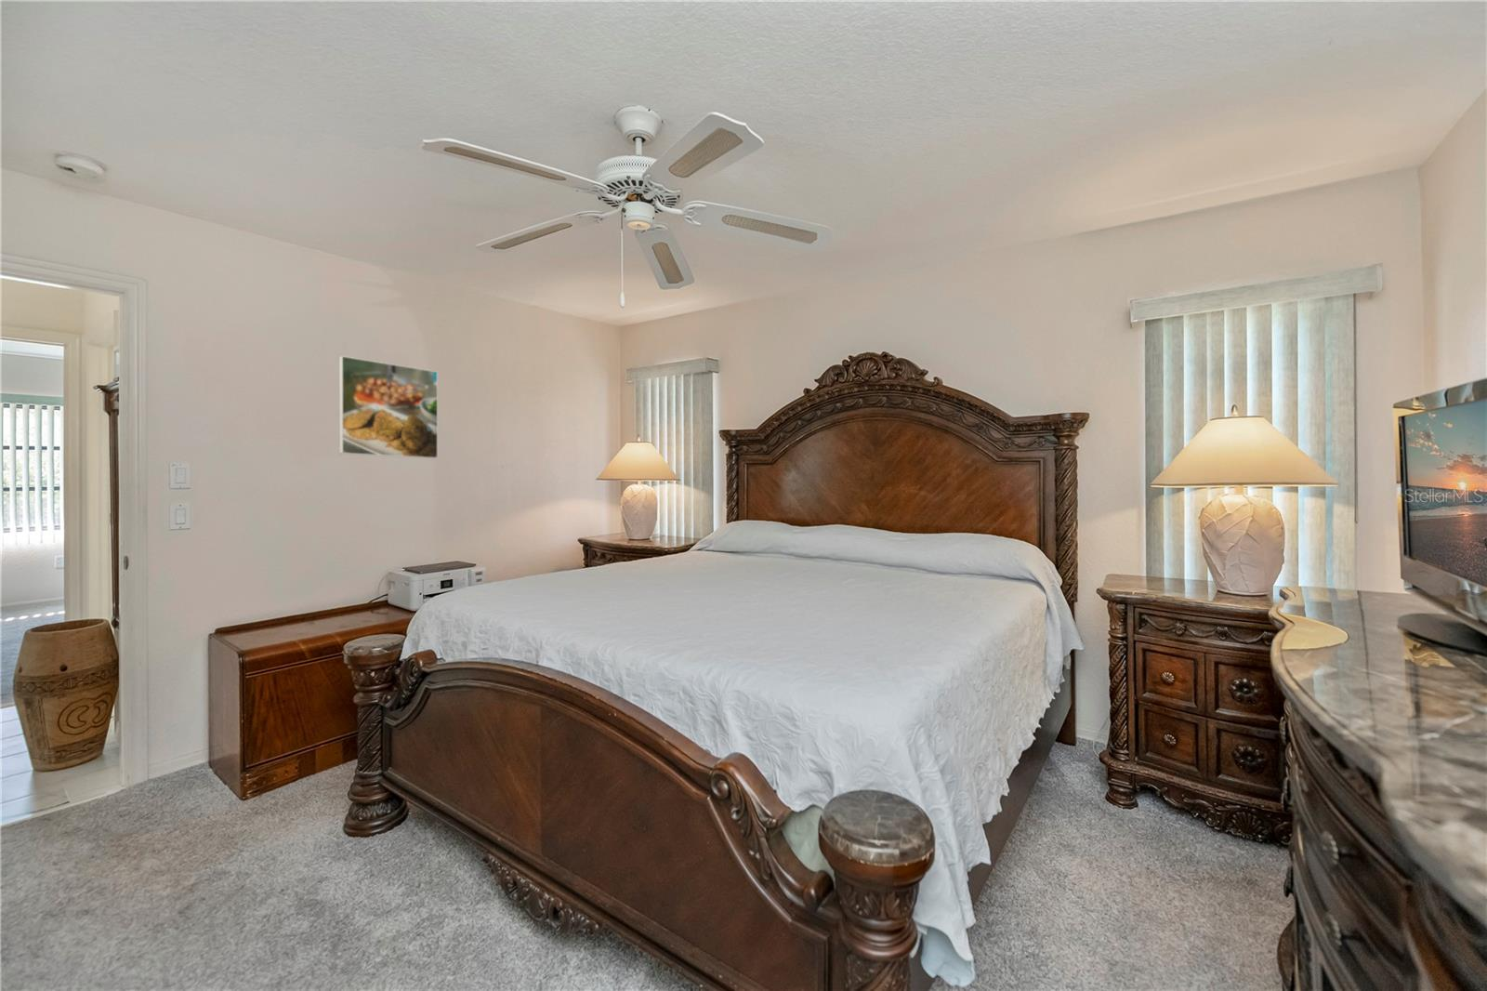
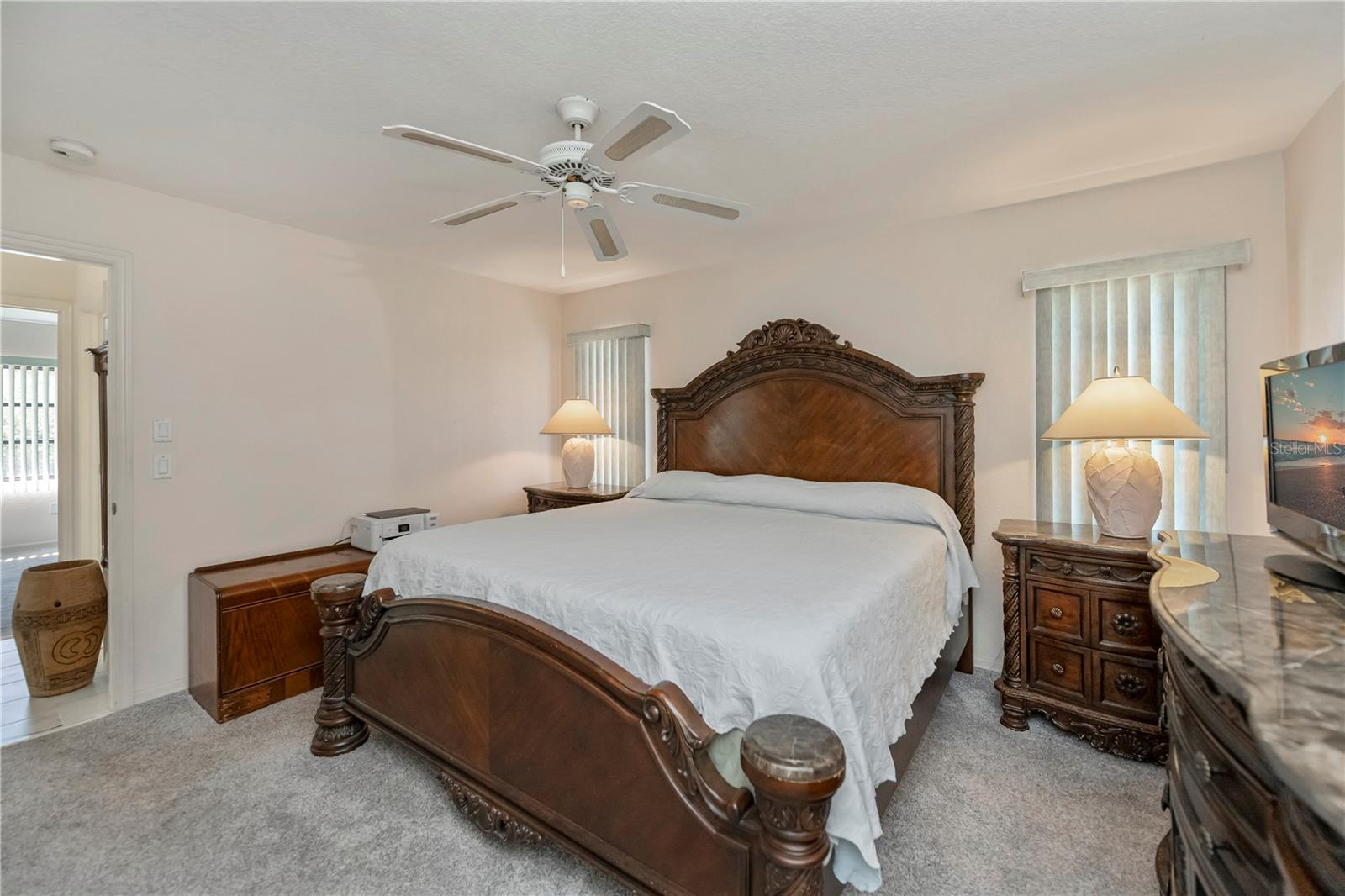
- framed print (391, 410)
